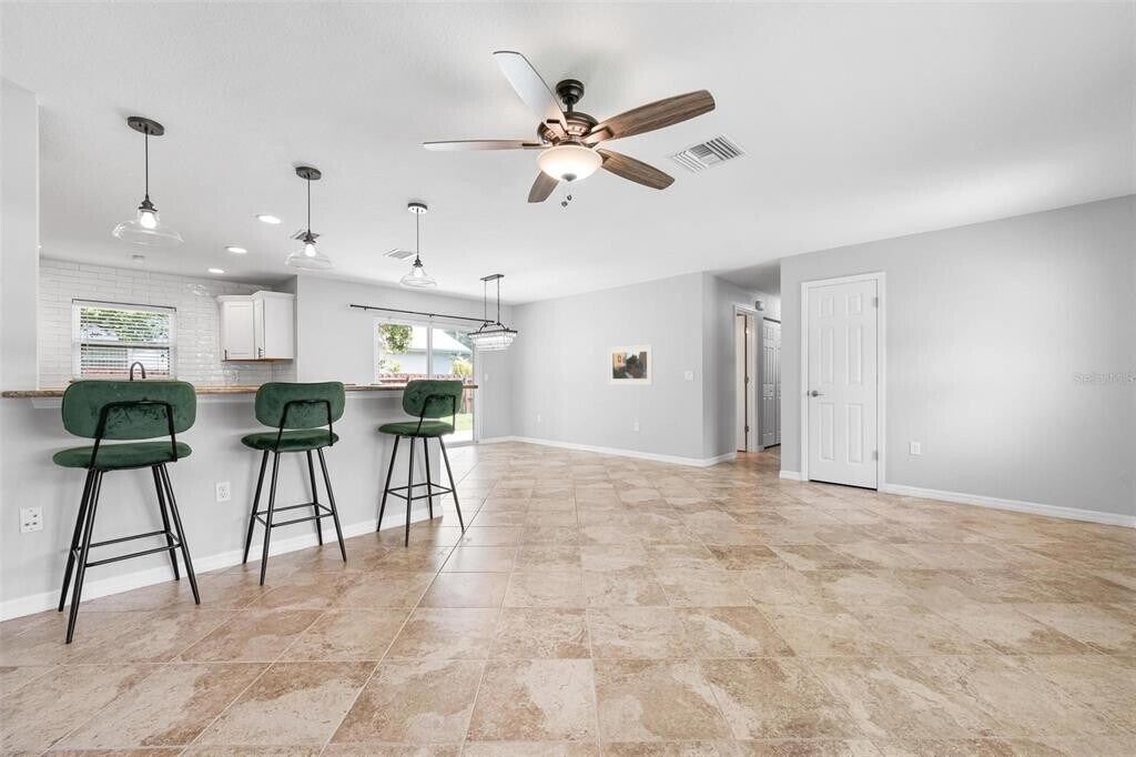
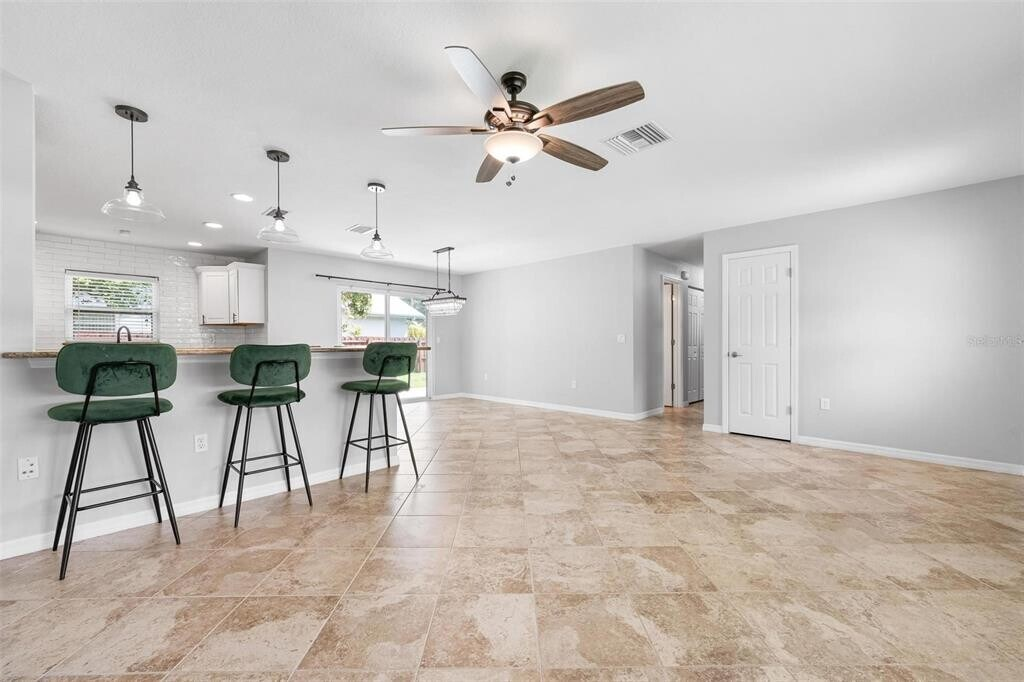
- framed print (629, 365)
